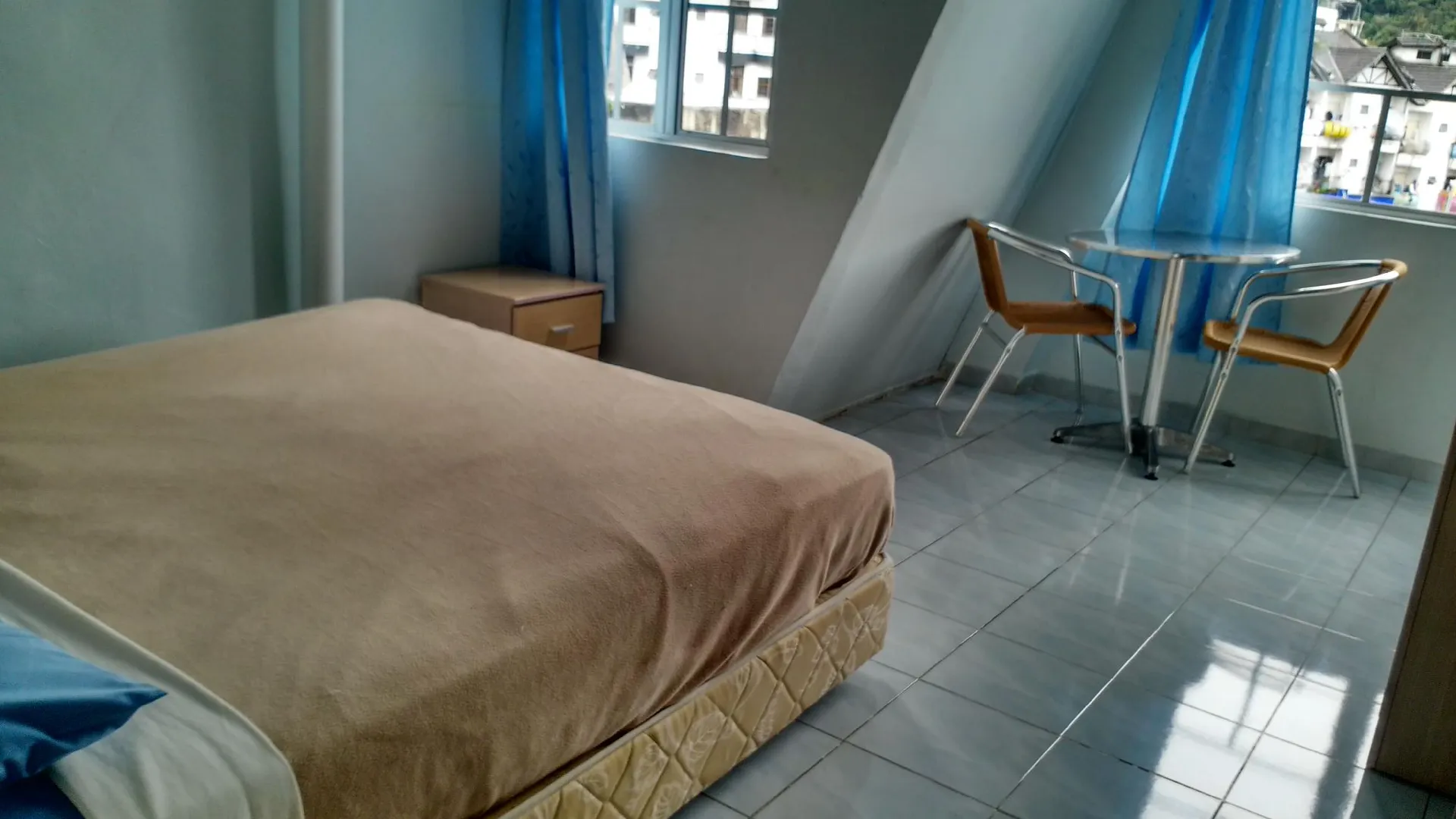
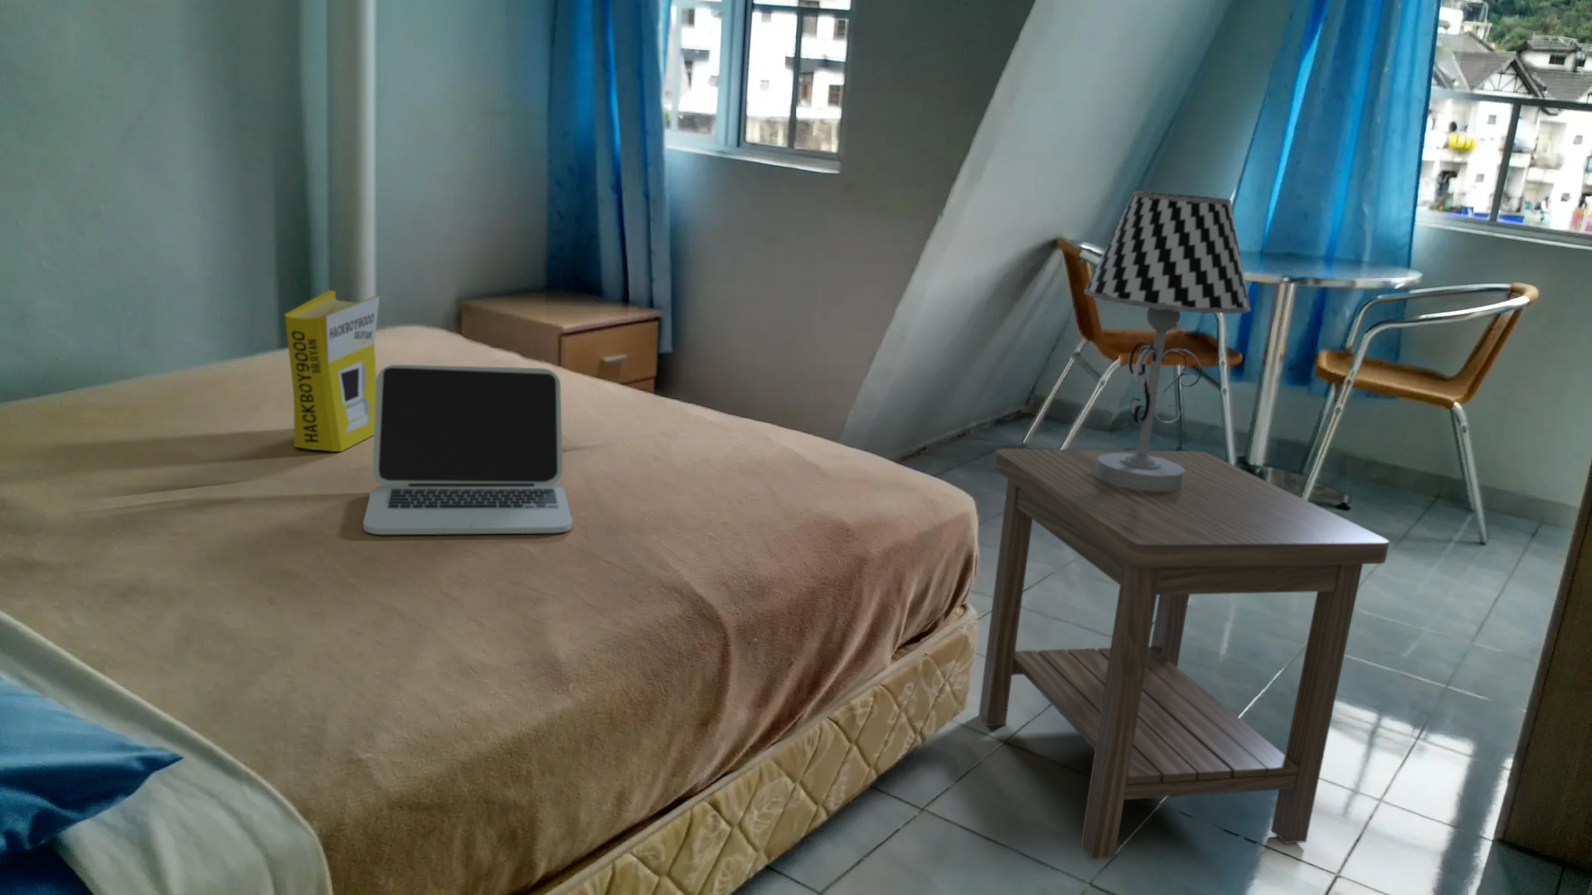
+ table lamp (1159, 340)
+ book (333, 369)
+ laptop (470, 444)
+ side table (1151, 638)
